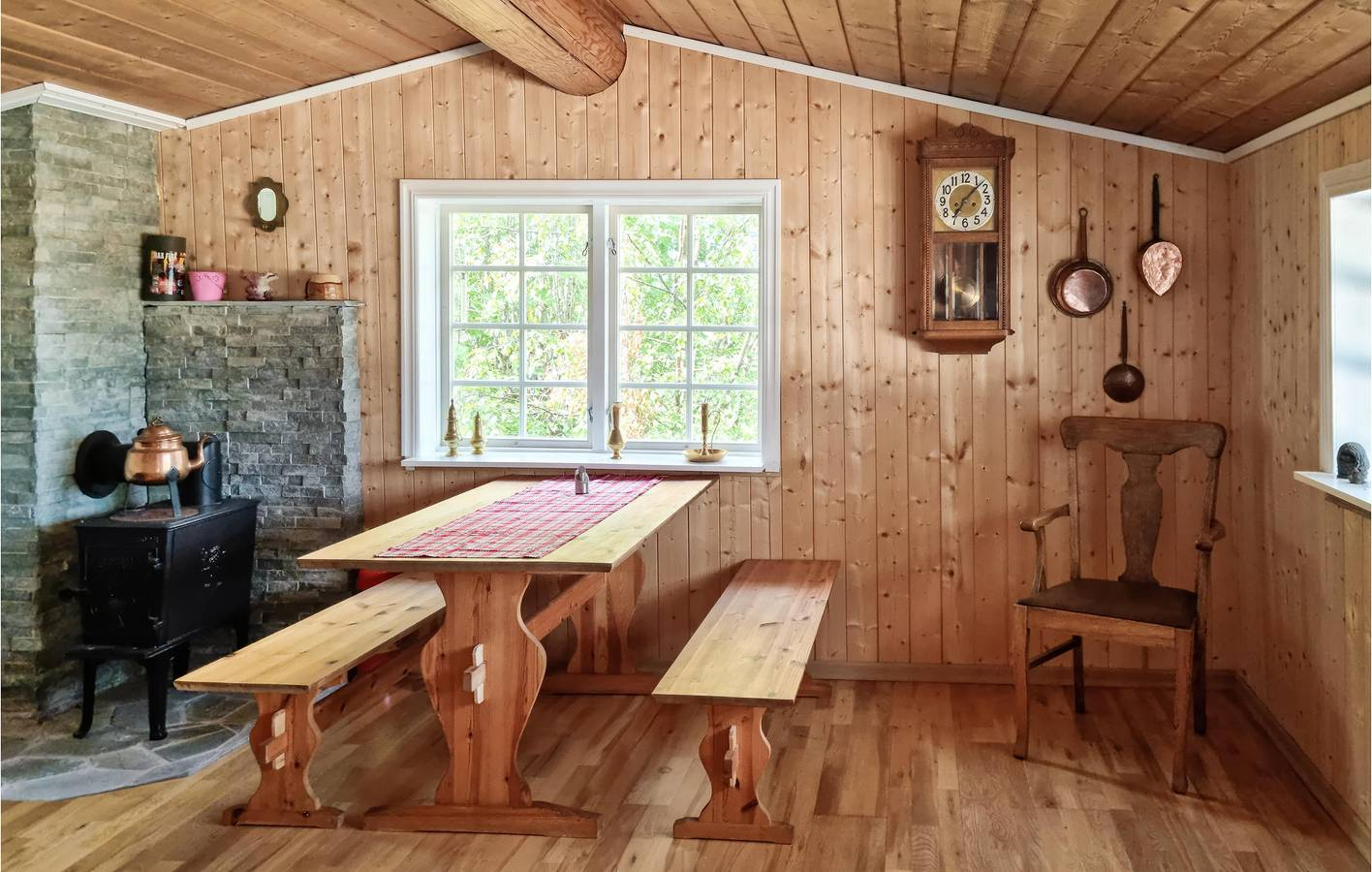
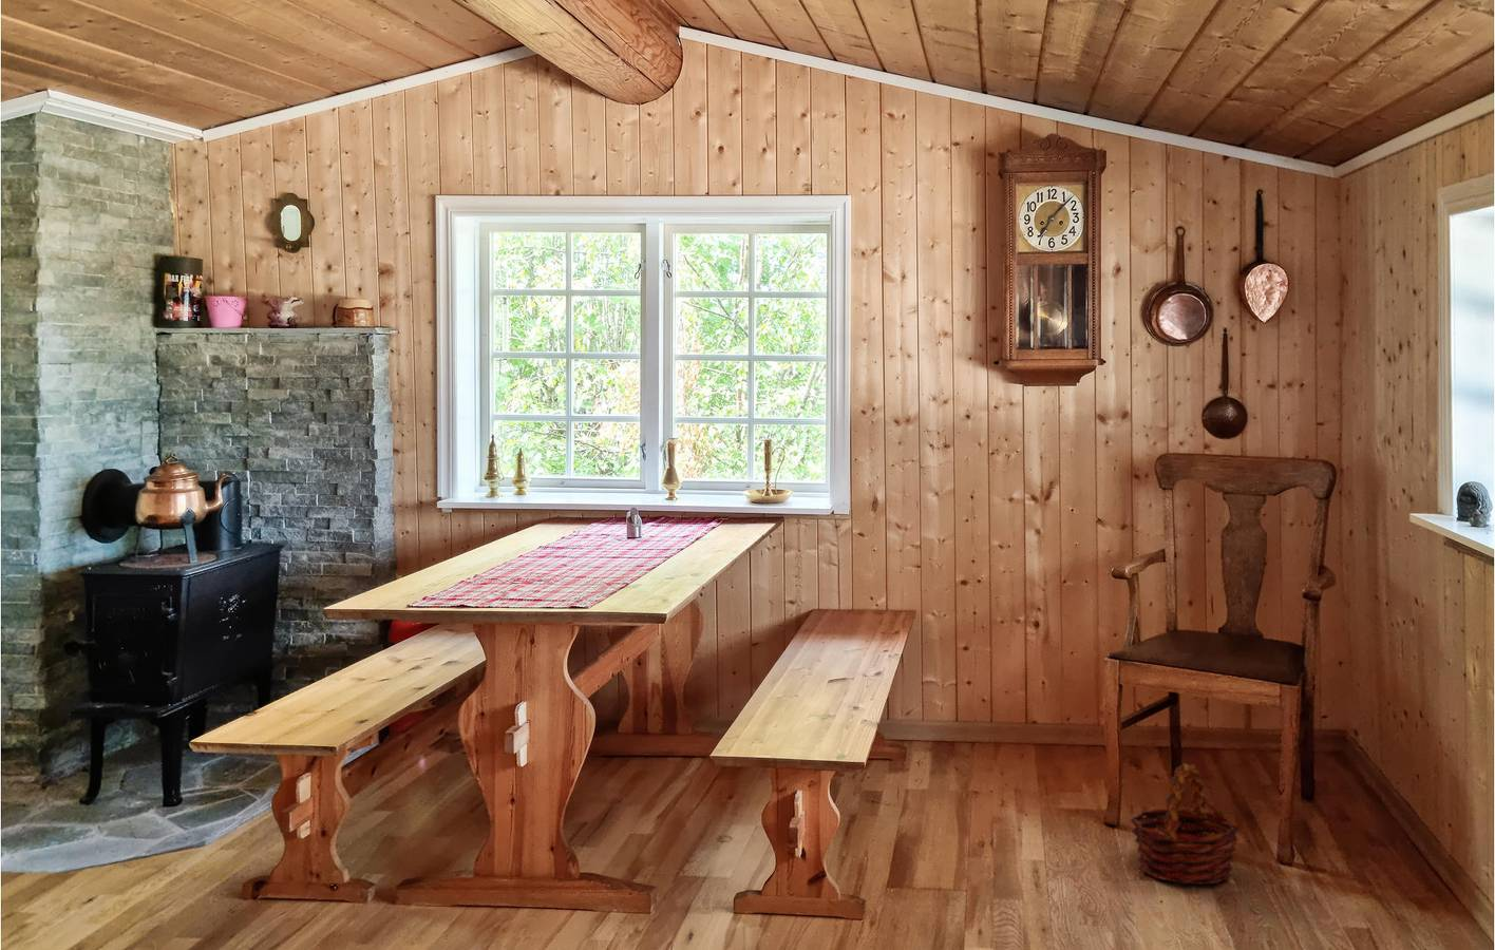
+ basket (1184, 817)
